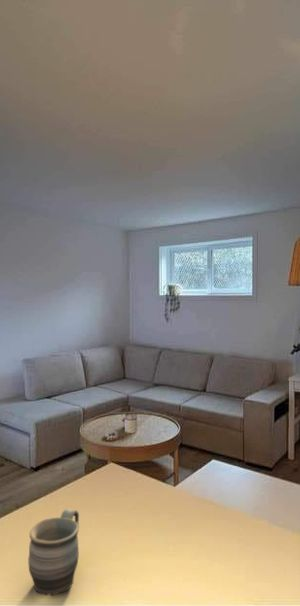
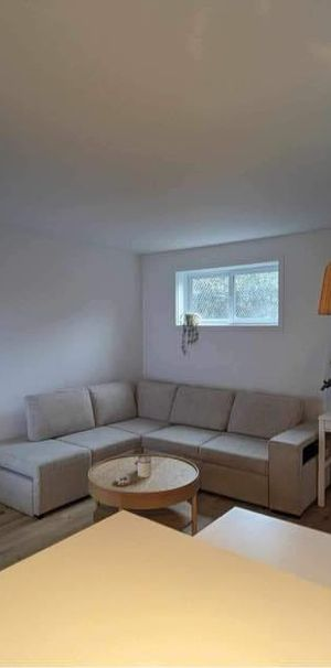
- mug (57, 548)
